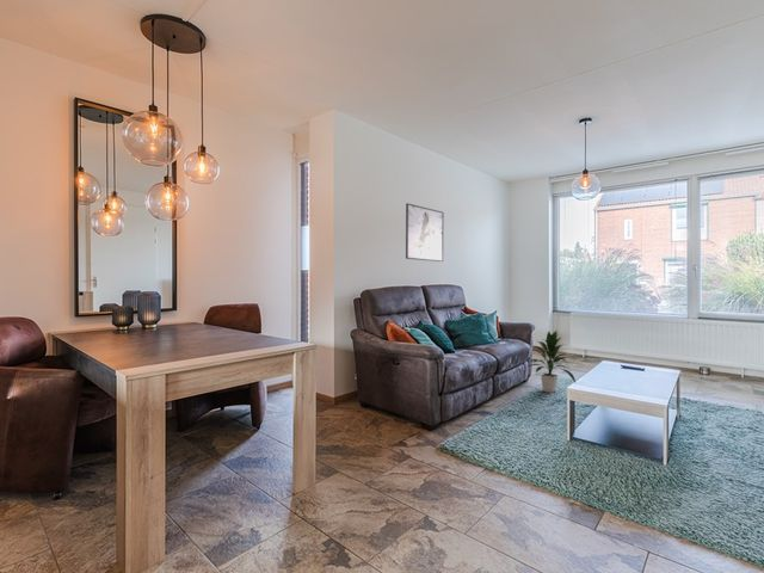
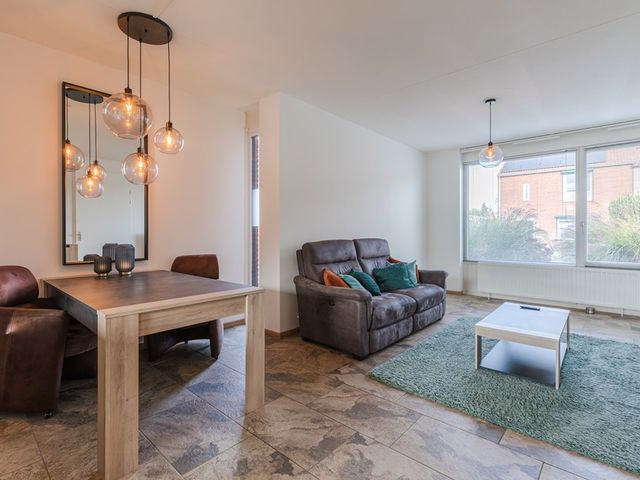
- indoor plant (550, 361)
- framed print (425, 234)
